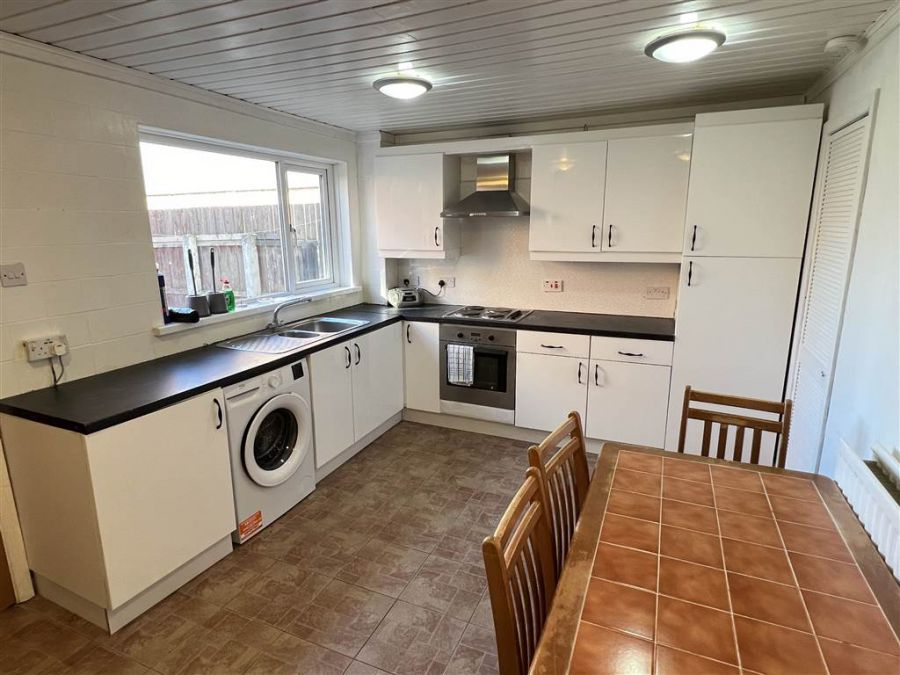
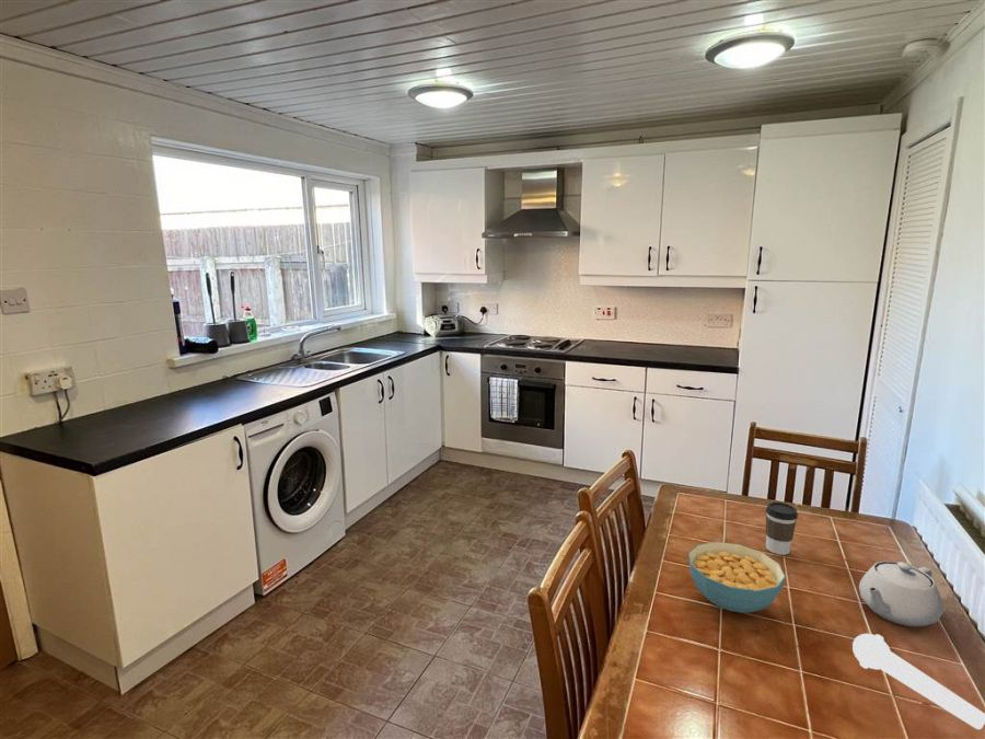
+ coffee cup (779, 528)
+ teapot (901, 589)
+ spoon (915, 673)
+ cereal bowl (733, 584)
